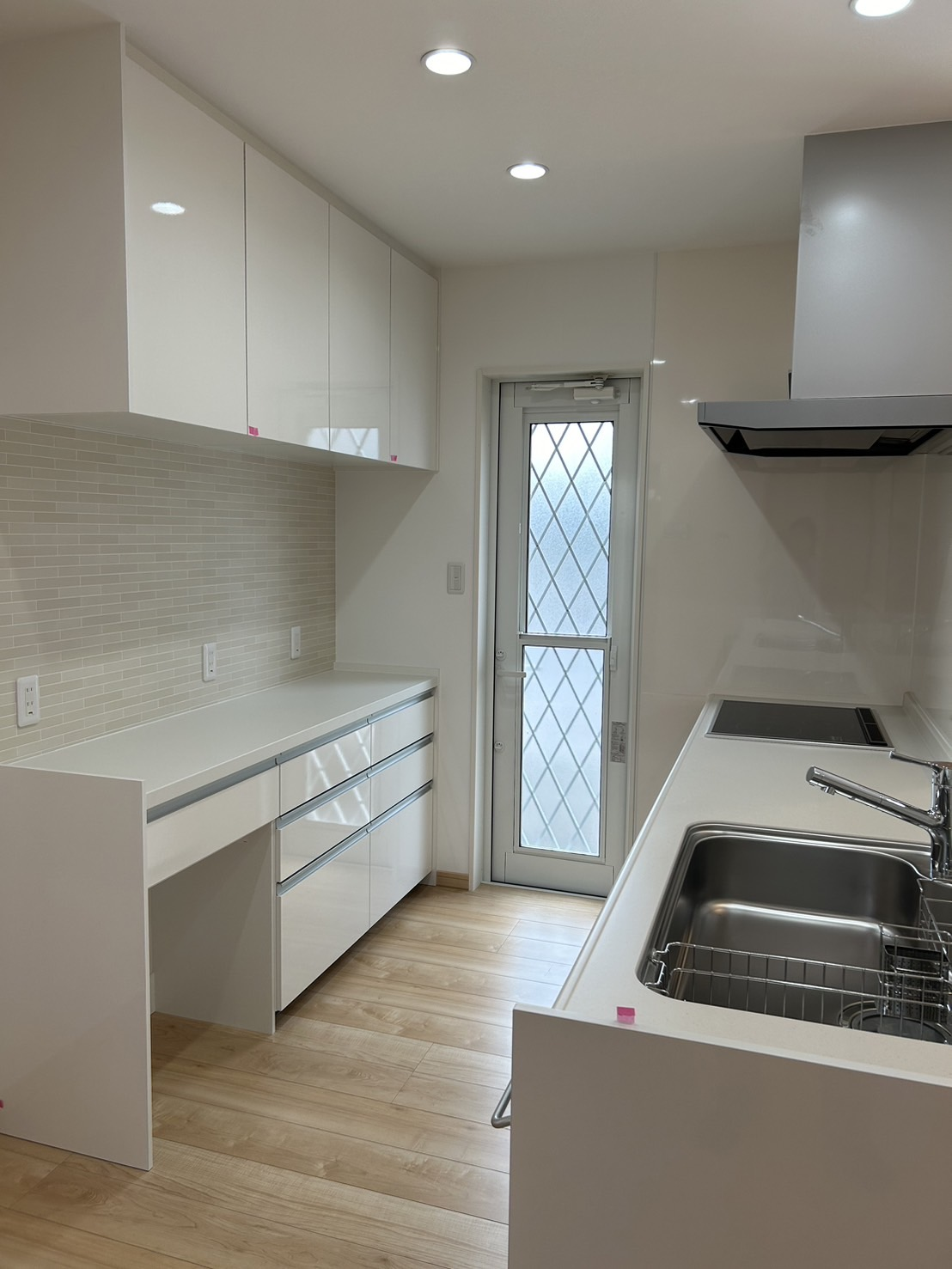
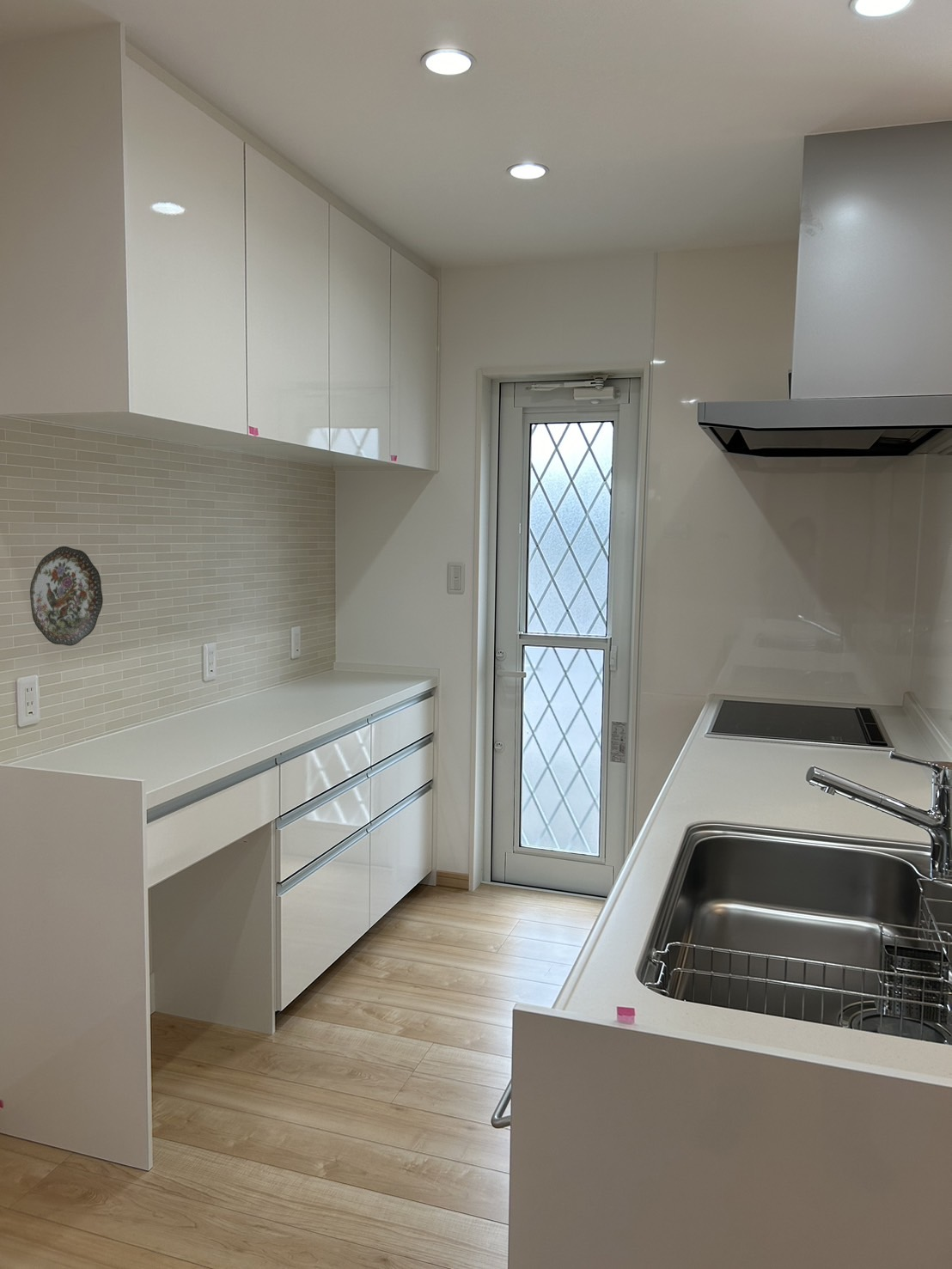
+ decorative plate (64, 595)
